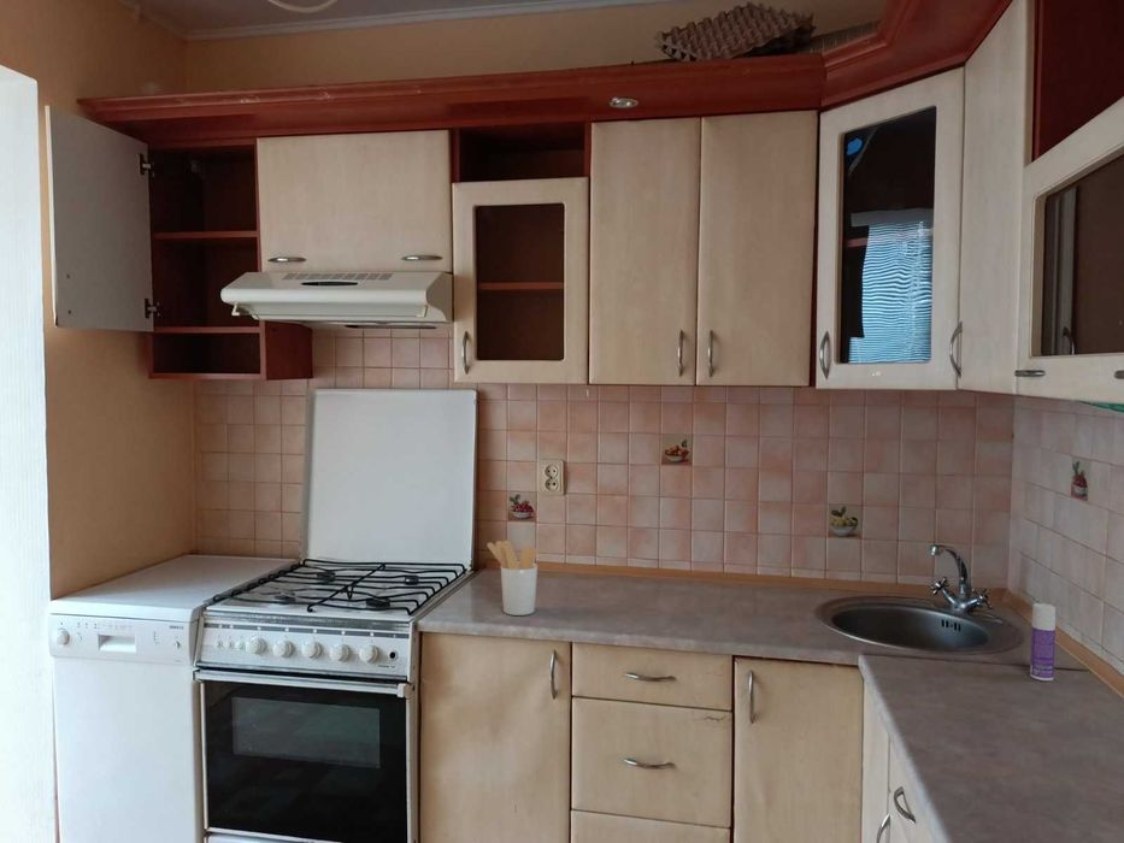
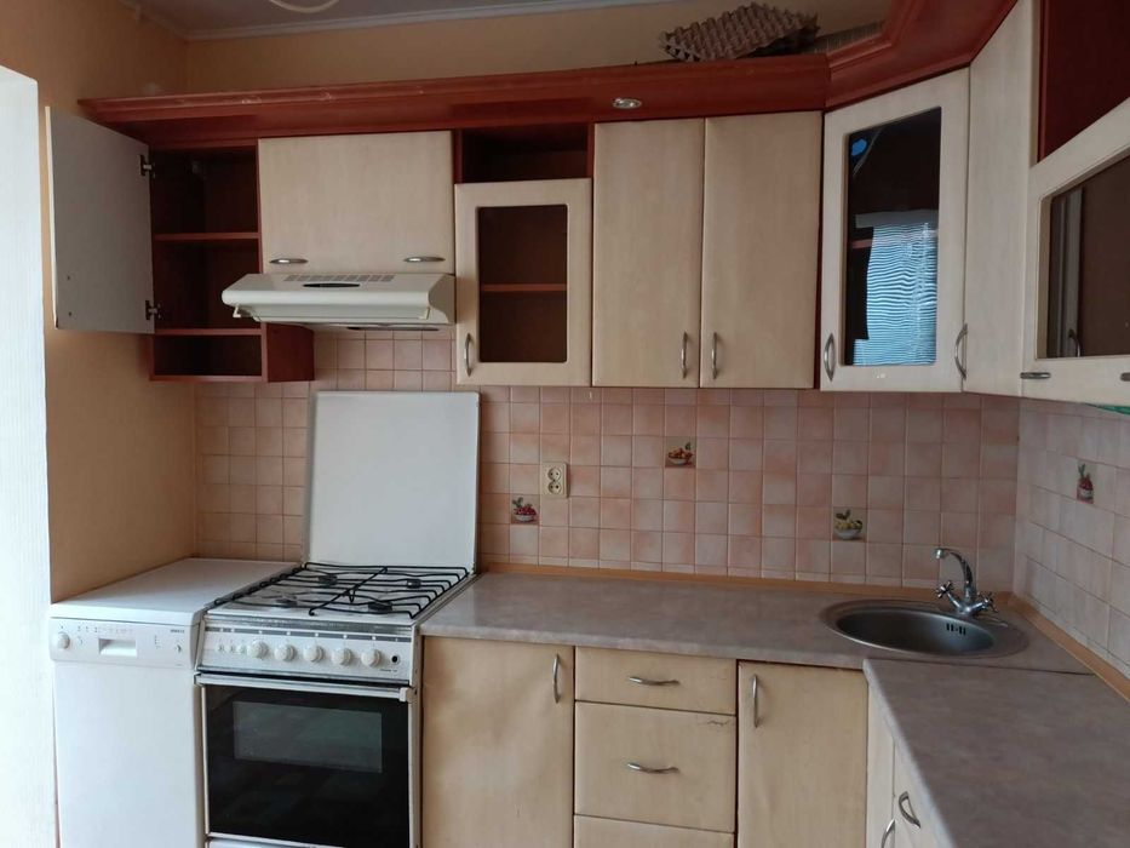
- bottle (1042, 641)
- utensil holder (512, 574)
